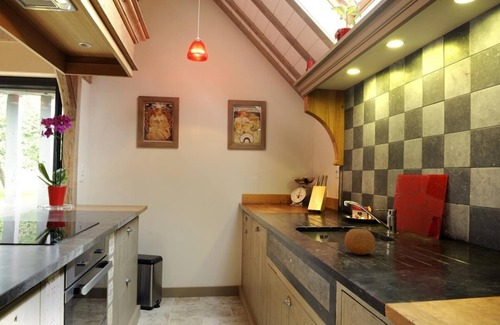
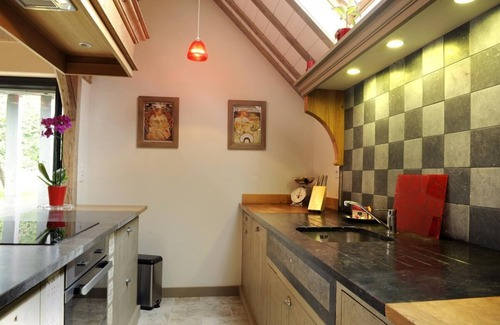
- fruit (359, 241)
